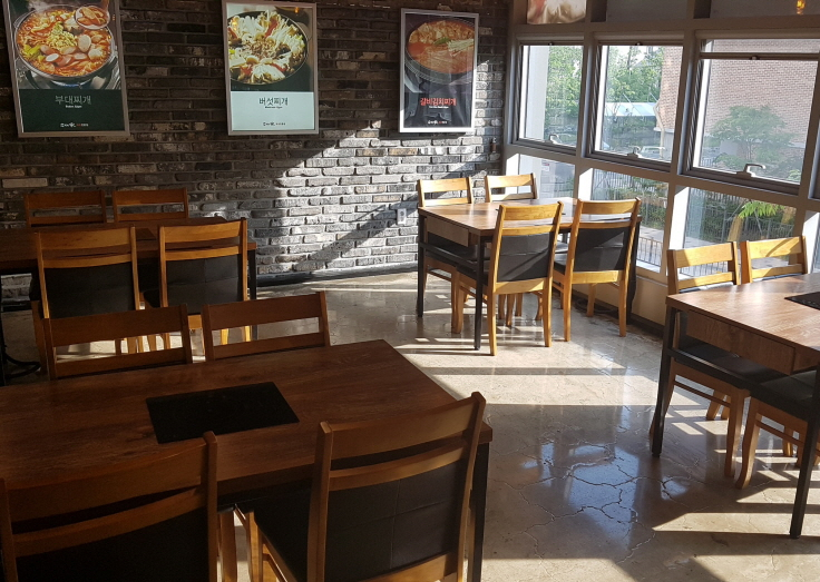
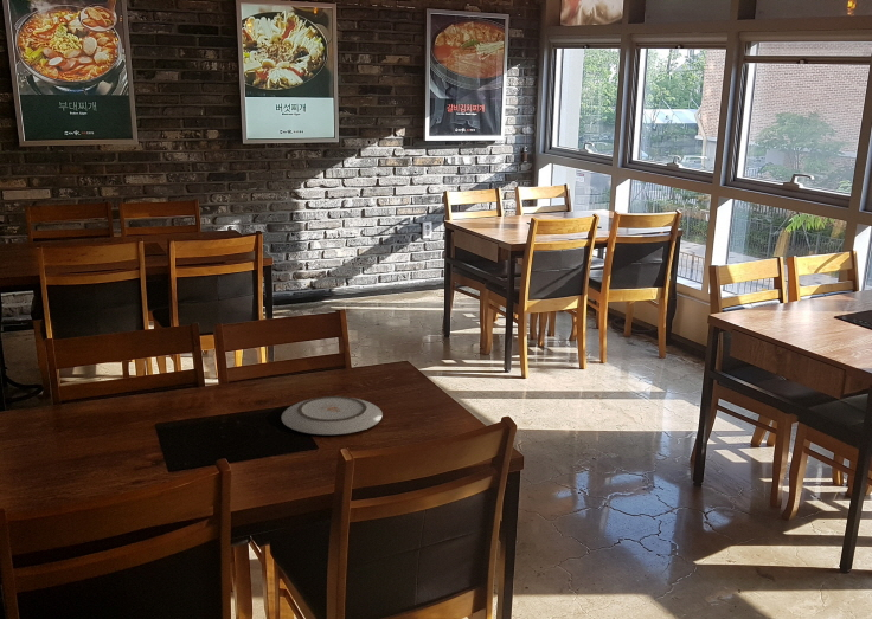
+ plate (332, 411)
